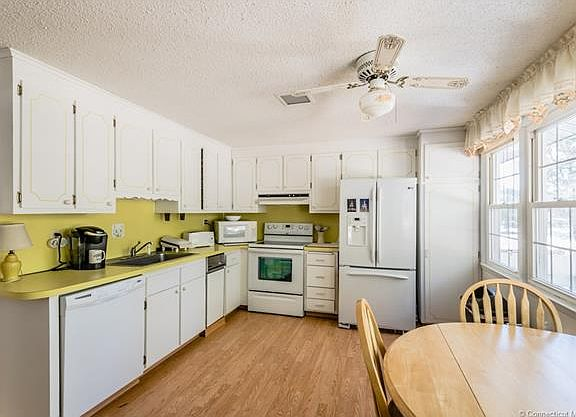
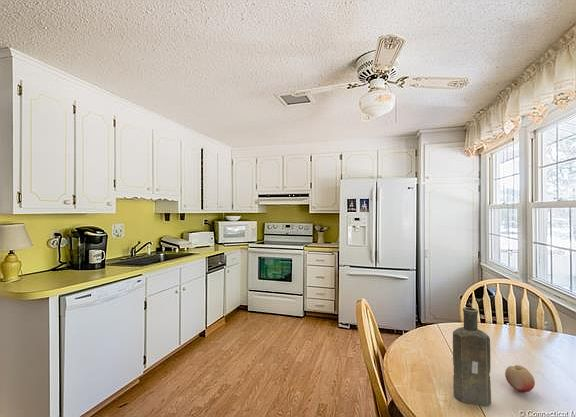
+ bottle (474, 354)
+ fruit (519, 378)
